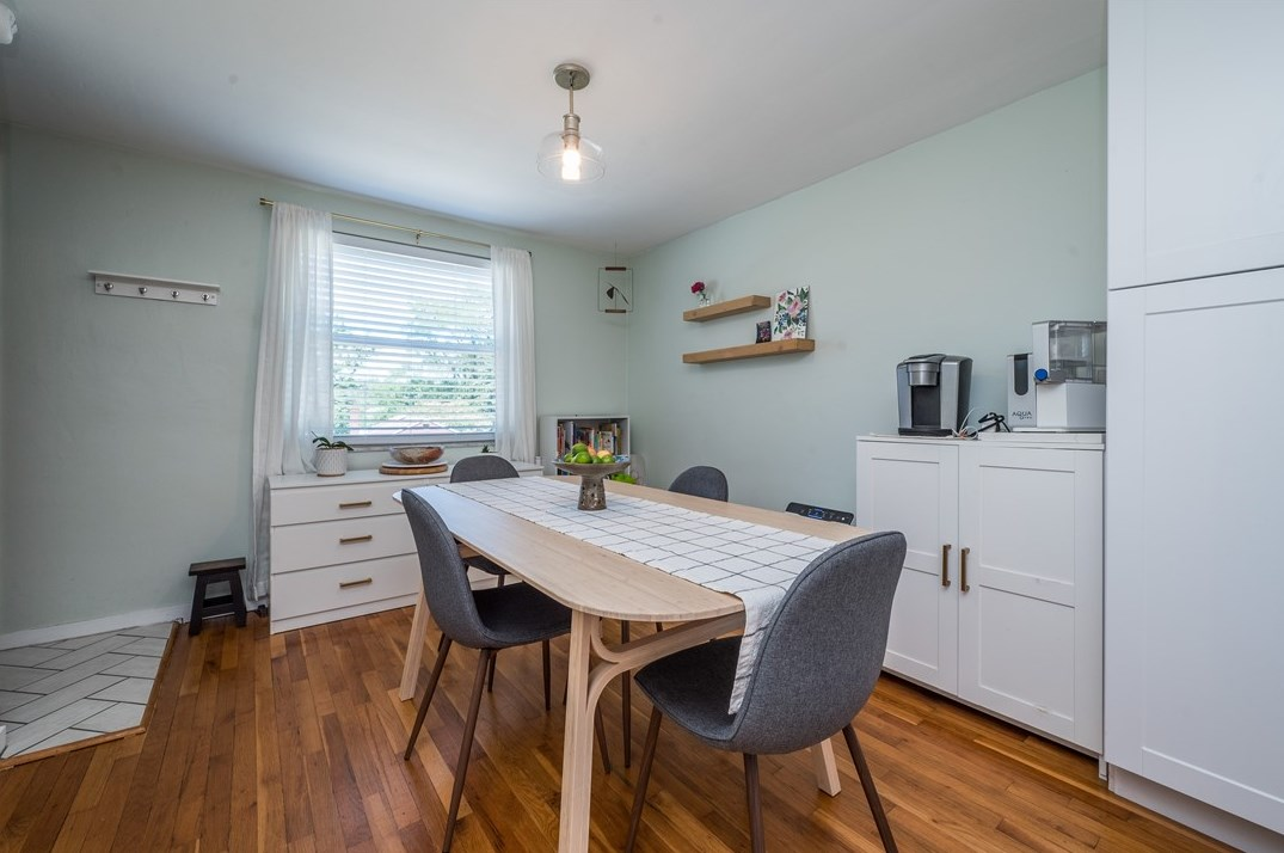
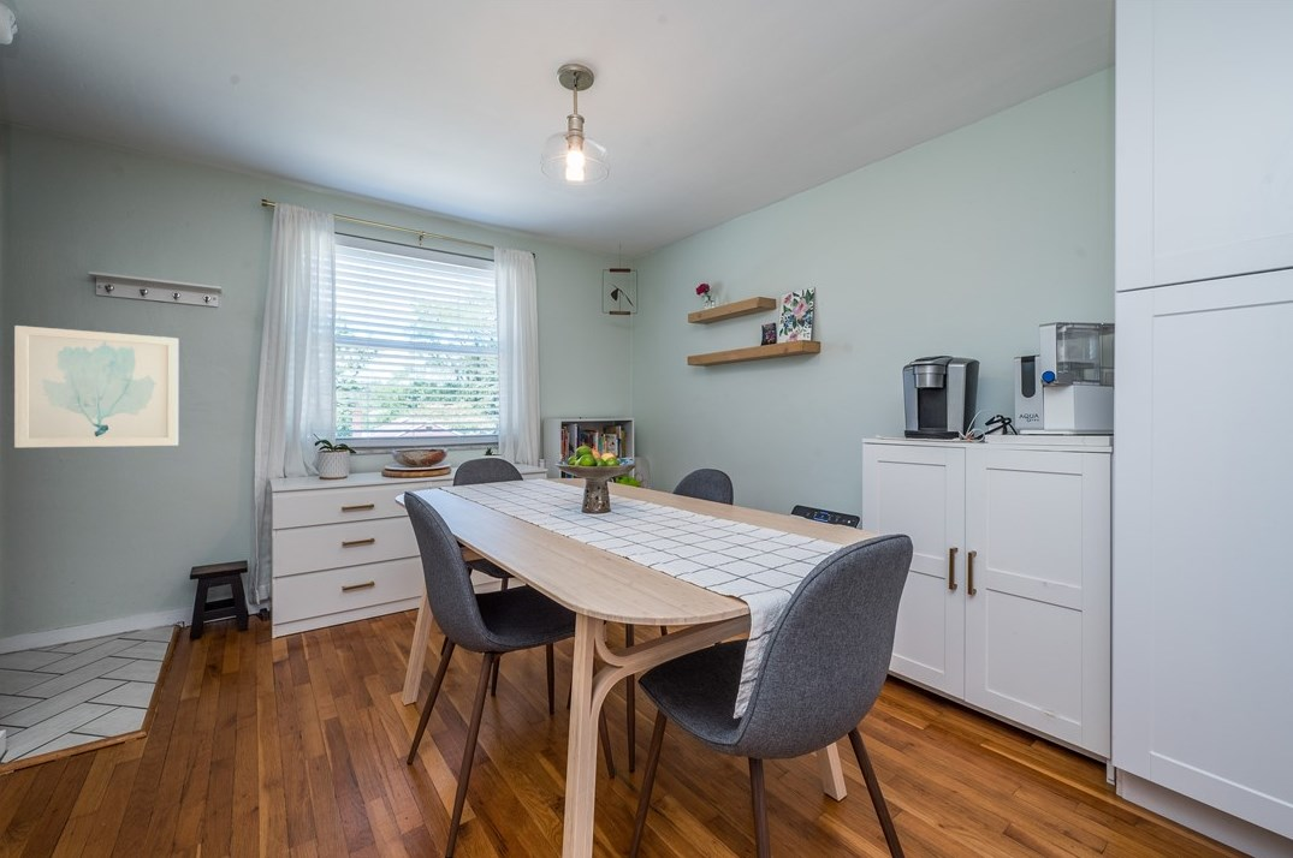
+ wall art (101, 389)
